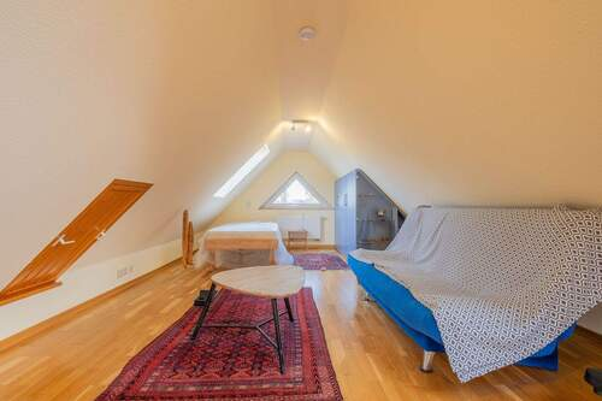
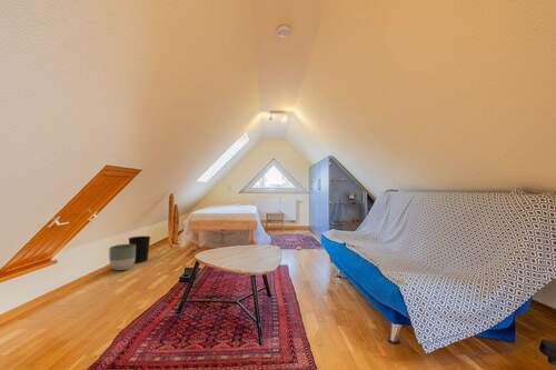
+ planter (122, 258)
+ wastebasket (139, 249)
